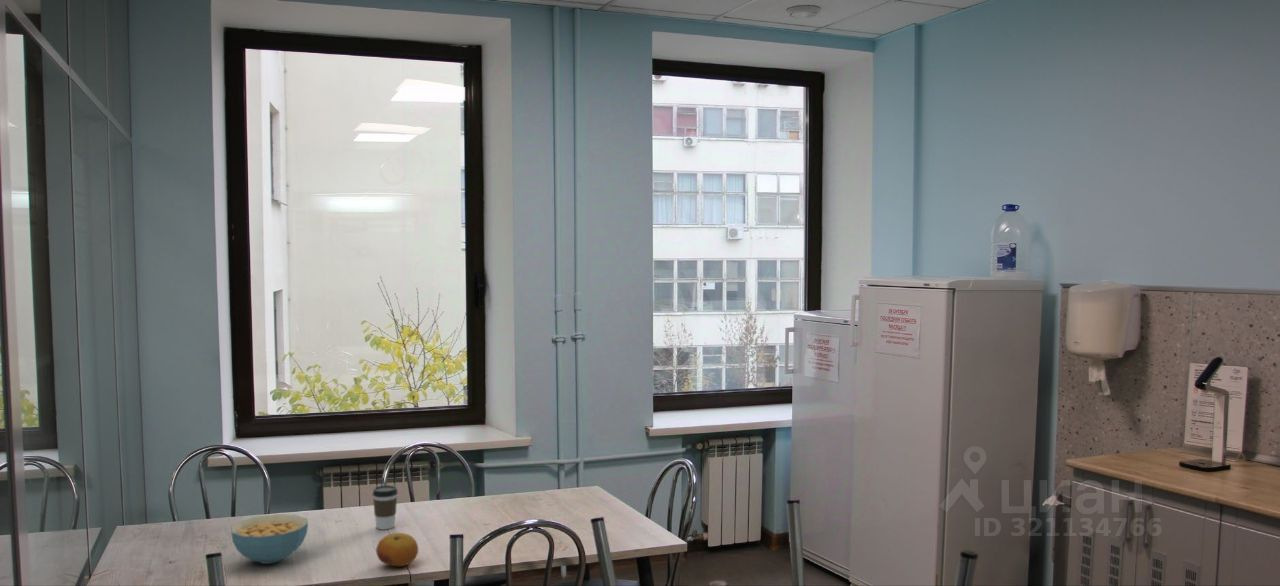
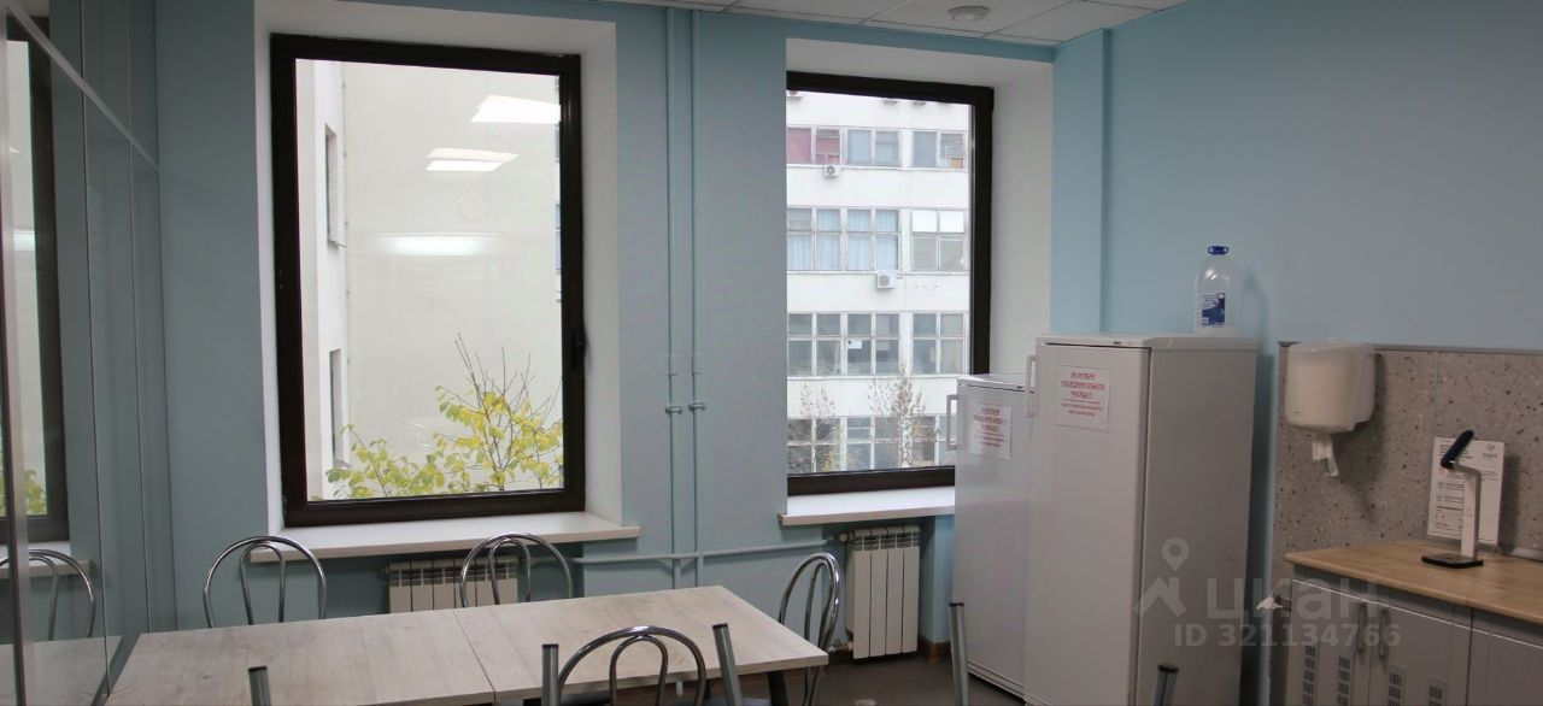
- fruit (397, 549)
- cereal bowl (270, 542)
- coffee cup (385, 507)
